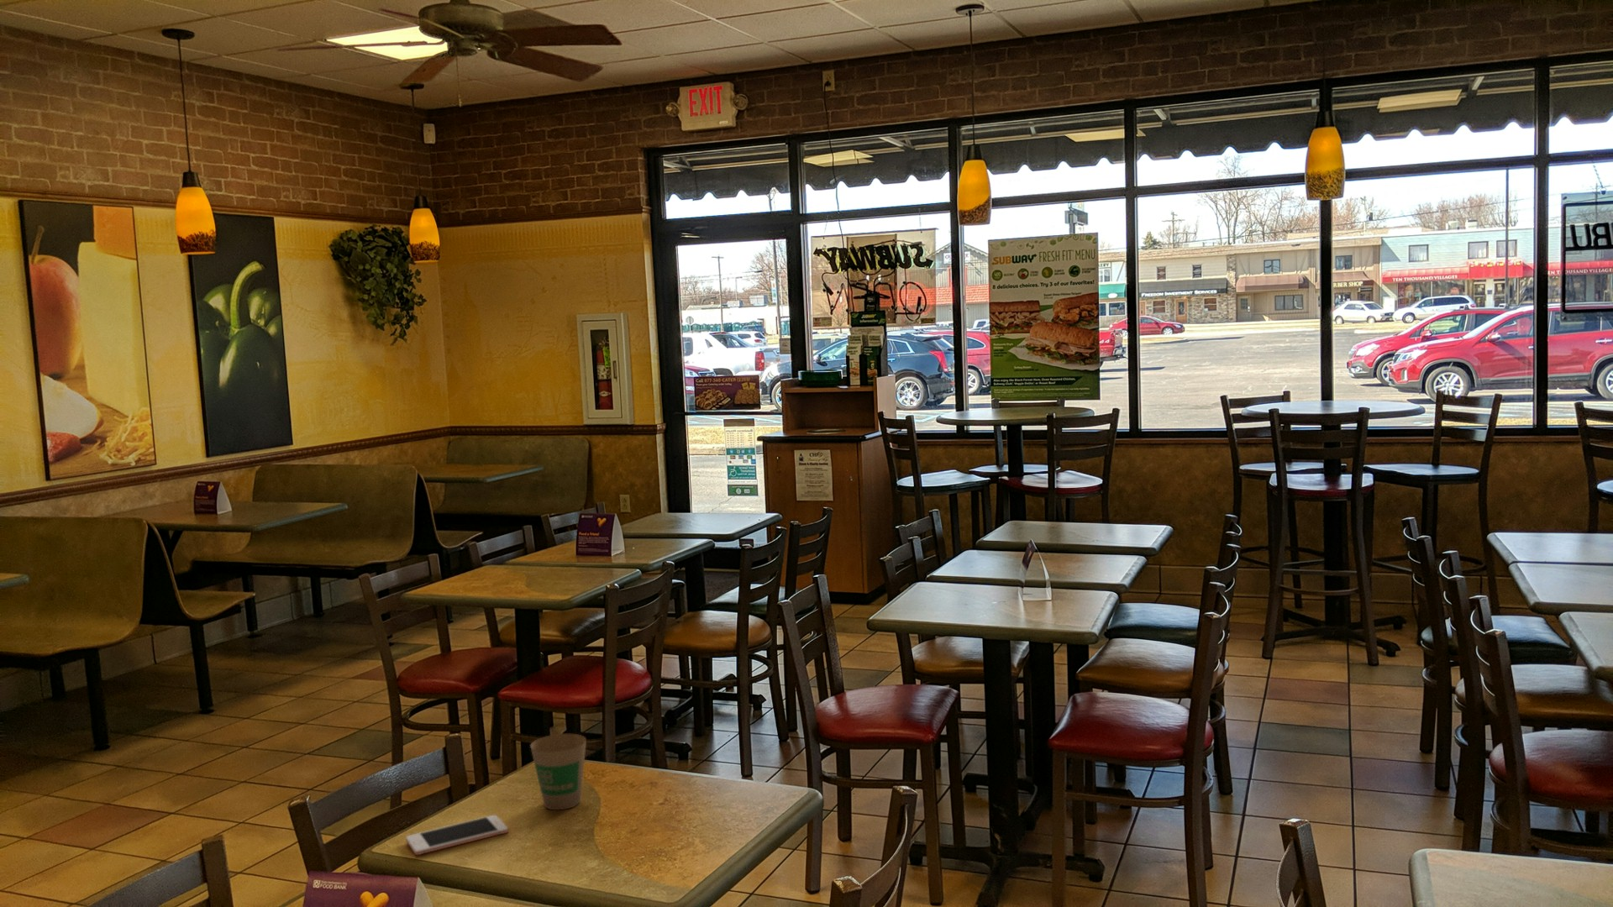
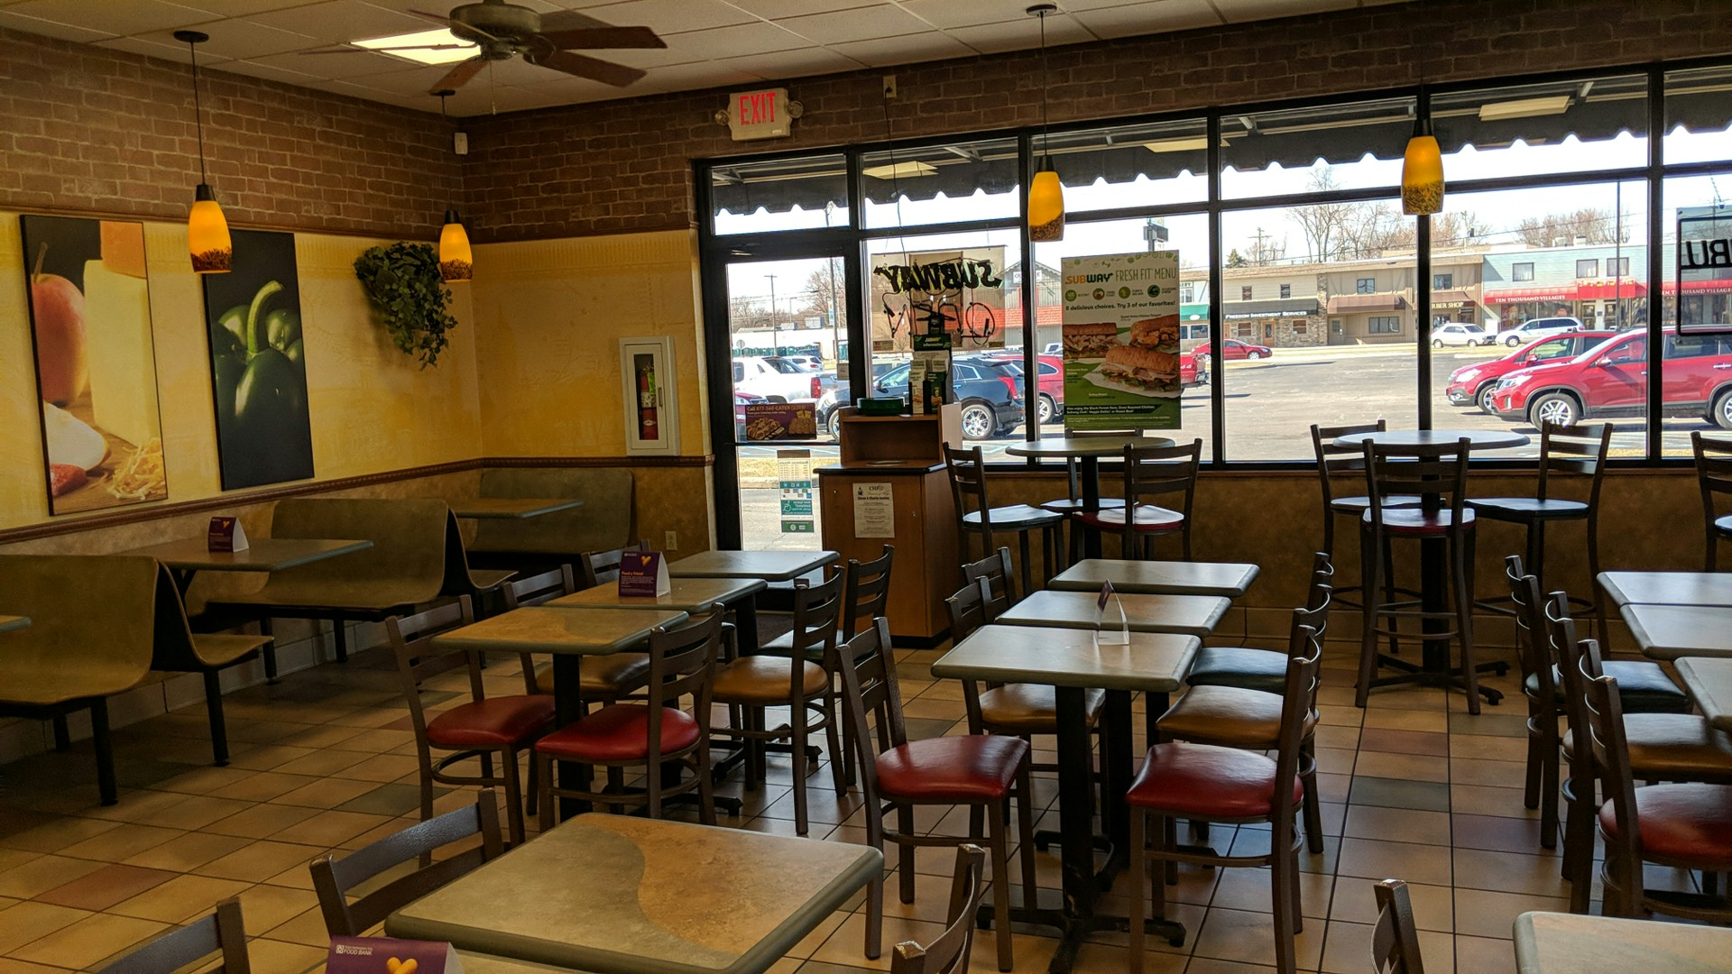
- cell phone (458, 834)
- paper cup (561, 773)
